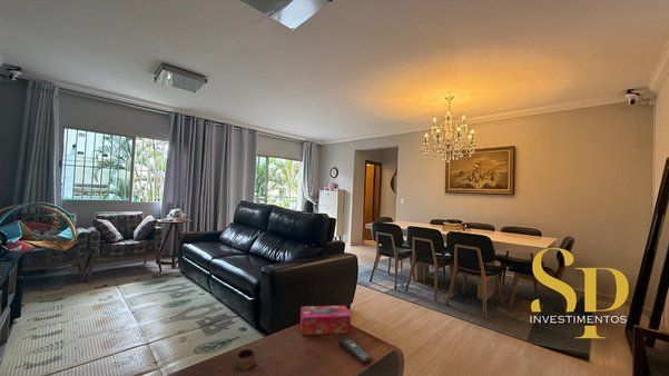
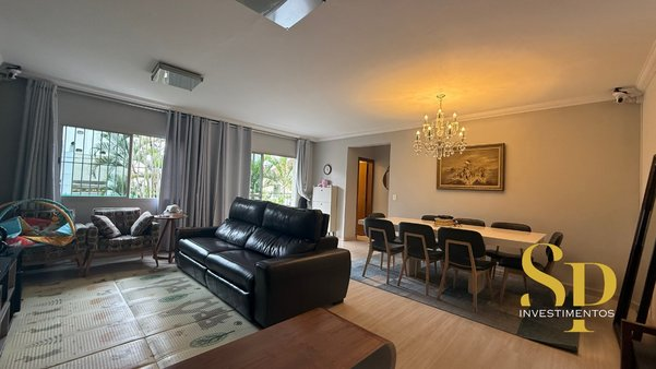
- cup (245, 357)
- tissue box (324, 319)
- remote control (354, 348)
